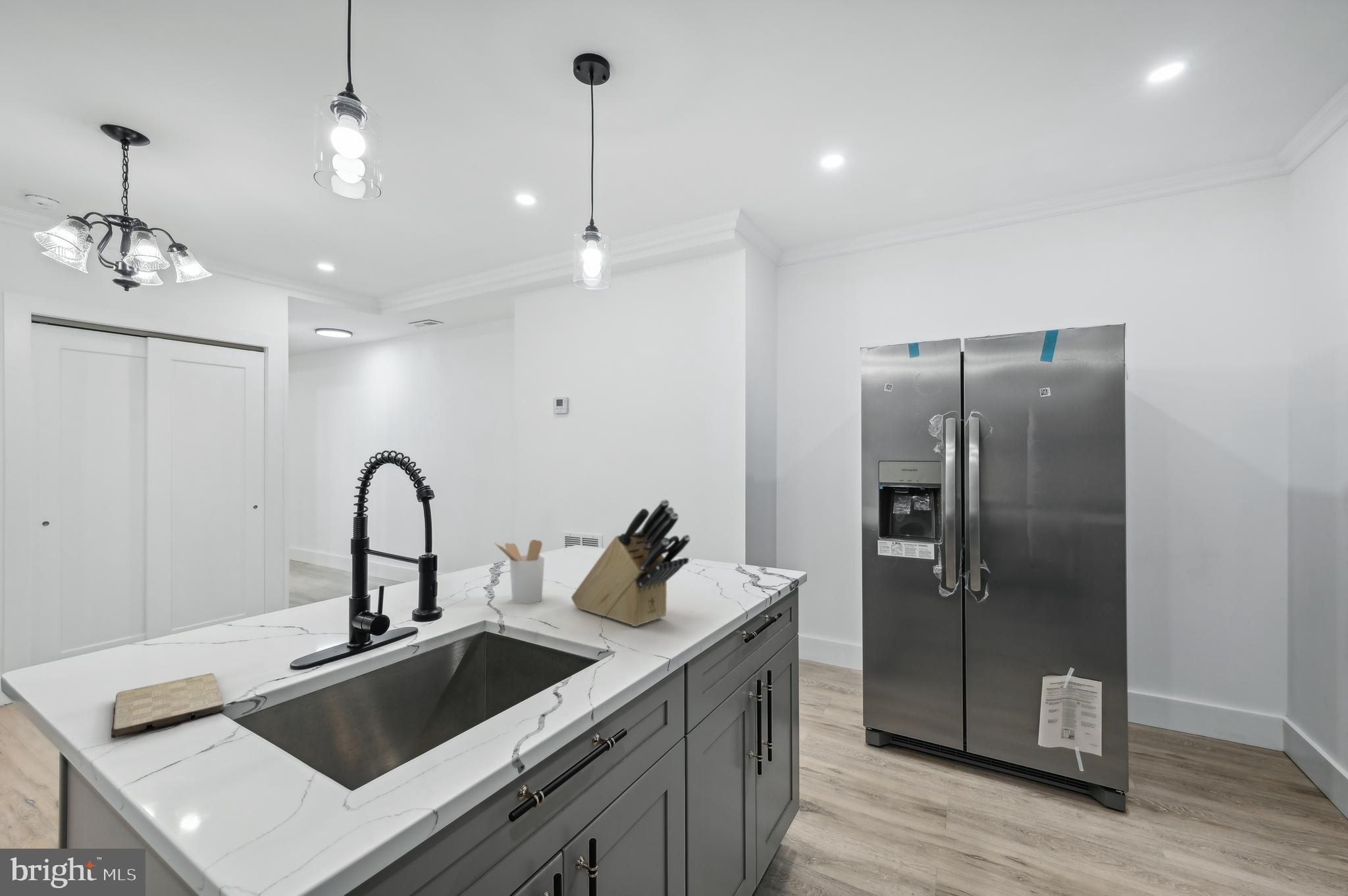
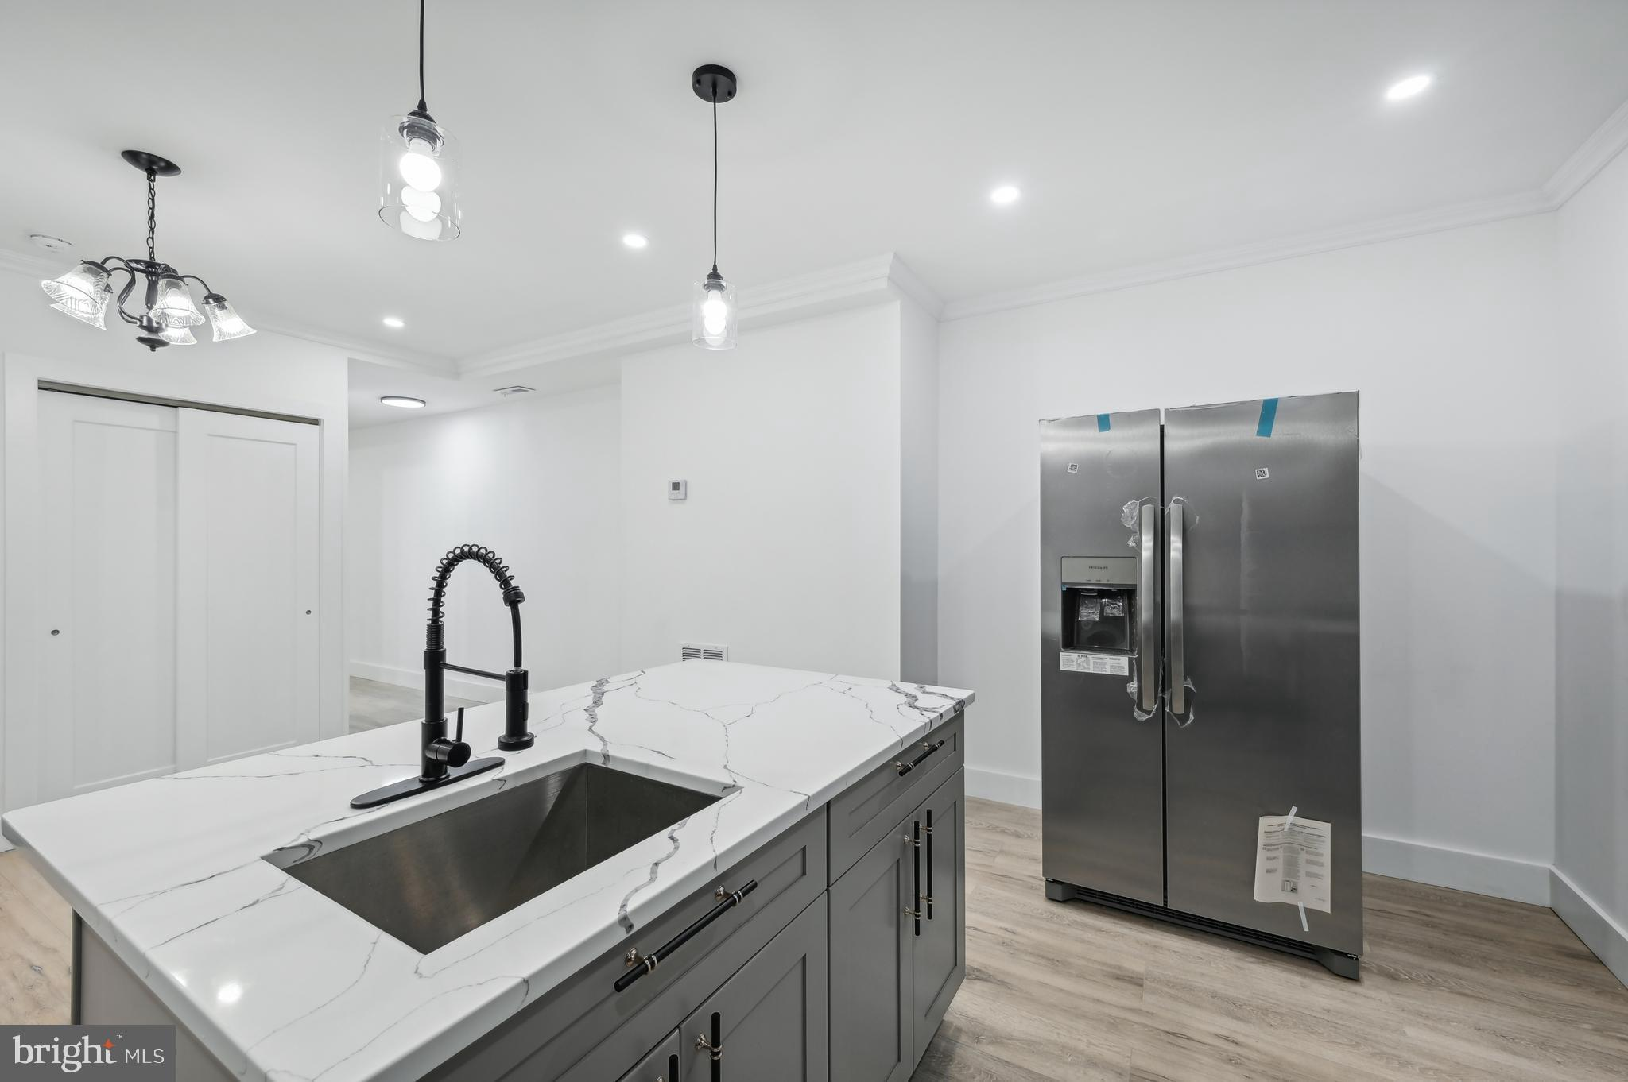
- knife block (629, 557)
- utensil holder (519, 570)
- cutting board (168, 701)
